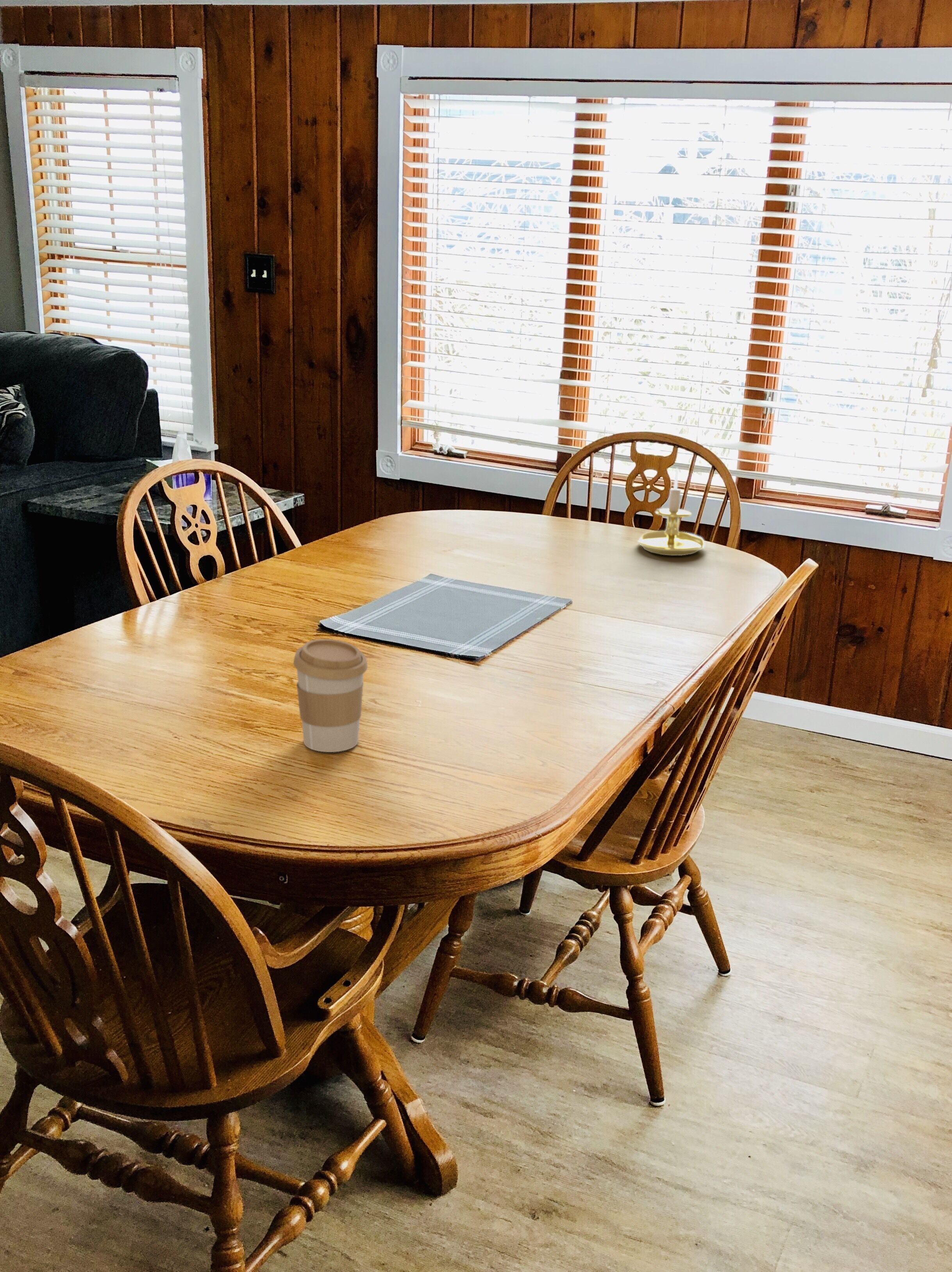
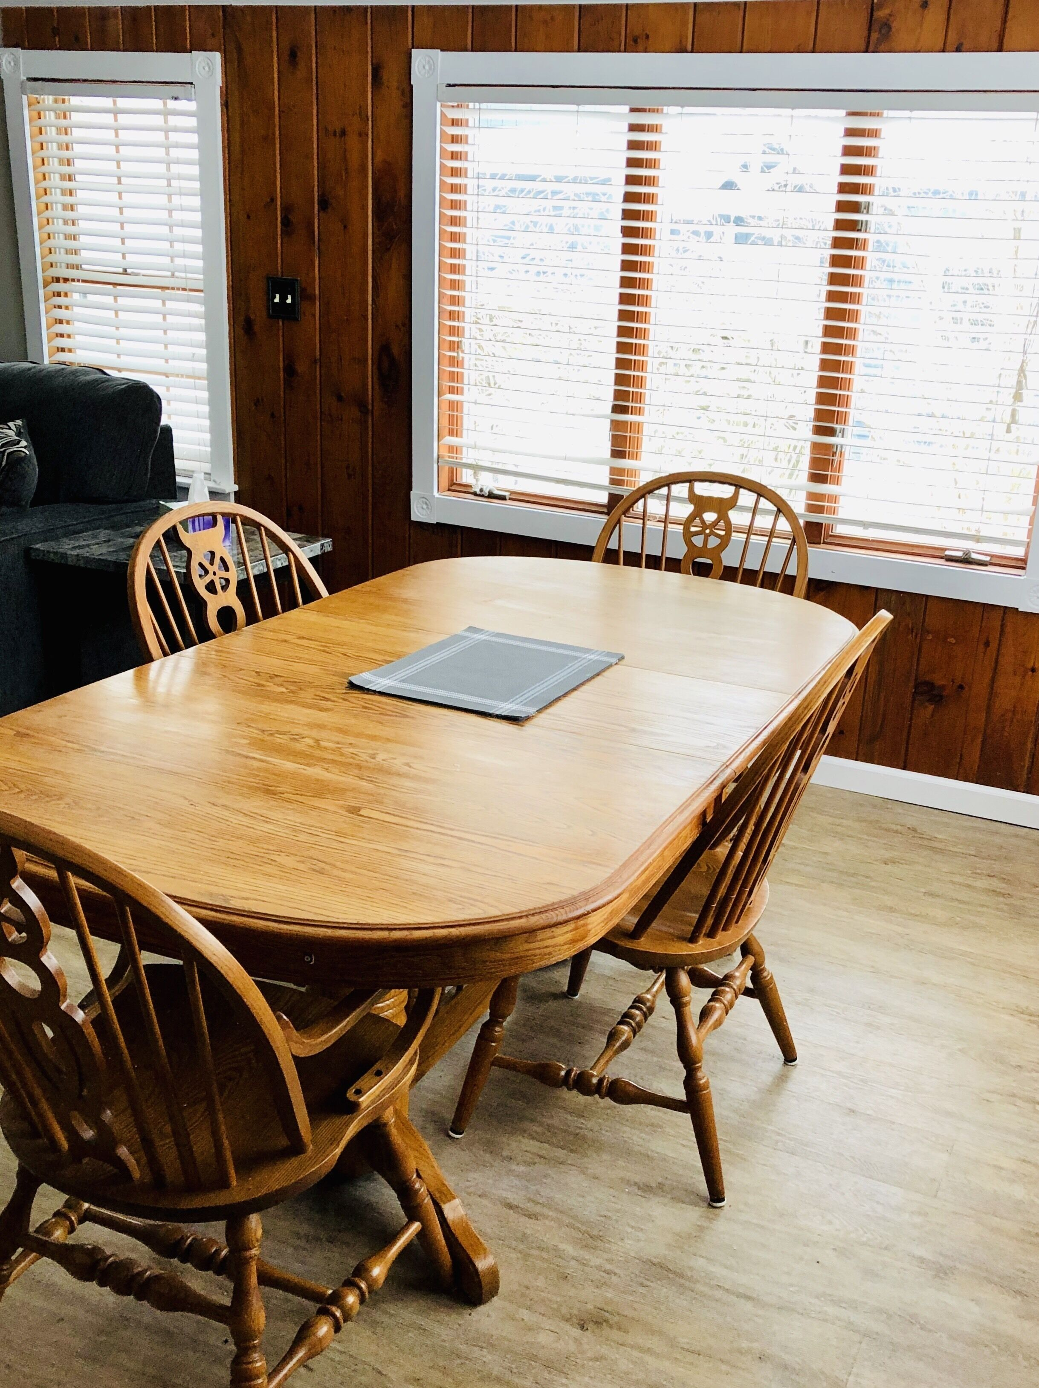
- candle holder (675, 507)
- coffee cup (330, 694)
